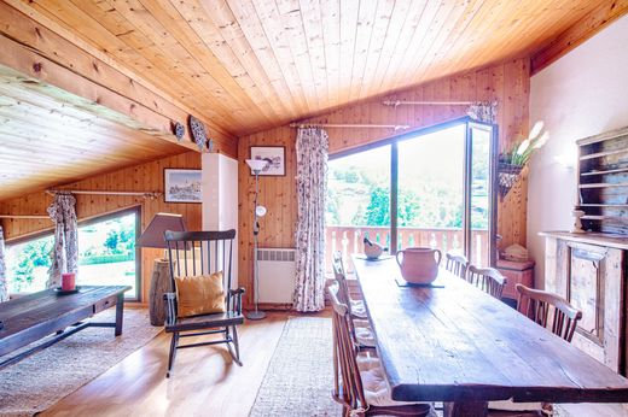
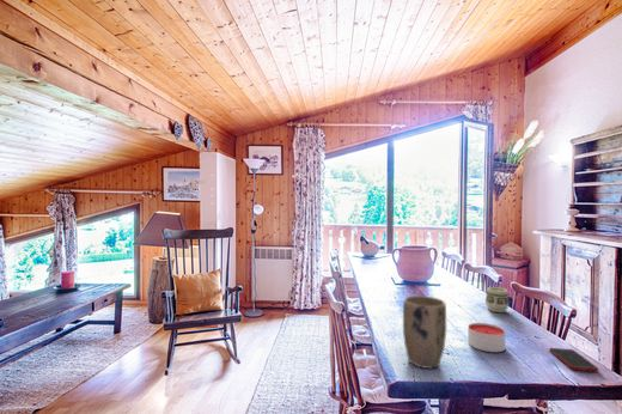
+ candle (486, 336)
+ plant pot (423, 330)
+ cup (496, 299)
+ cell phone (572, 359)
